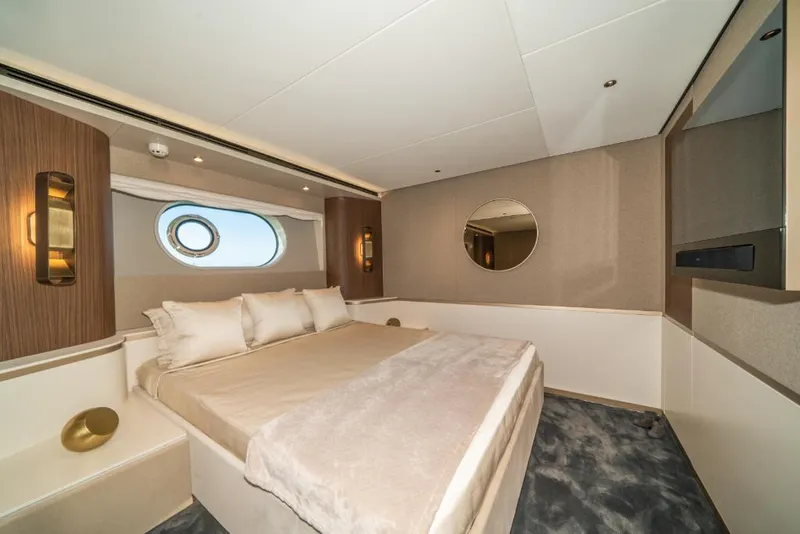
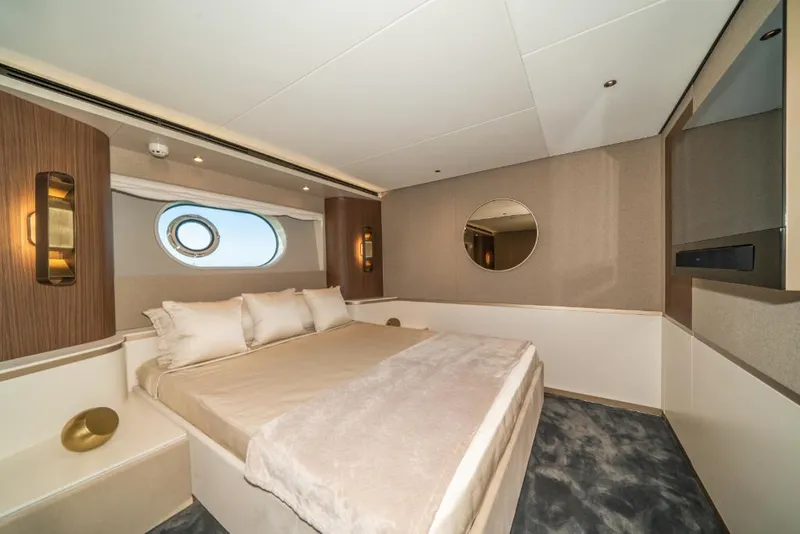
- boots (650, 422)
